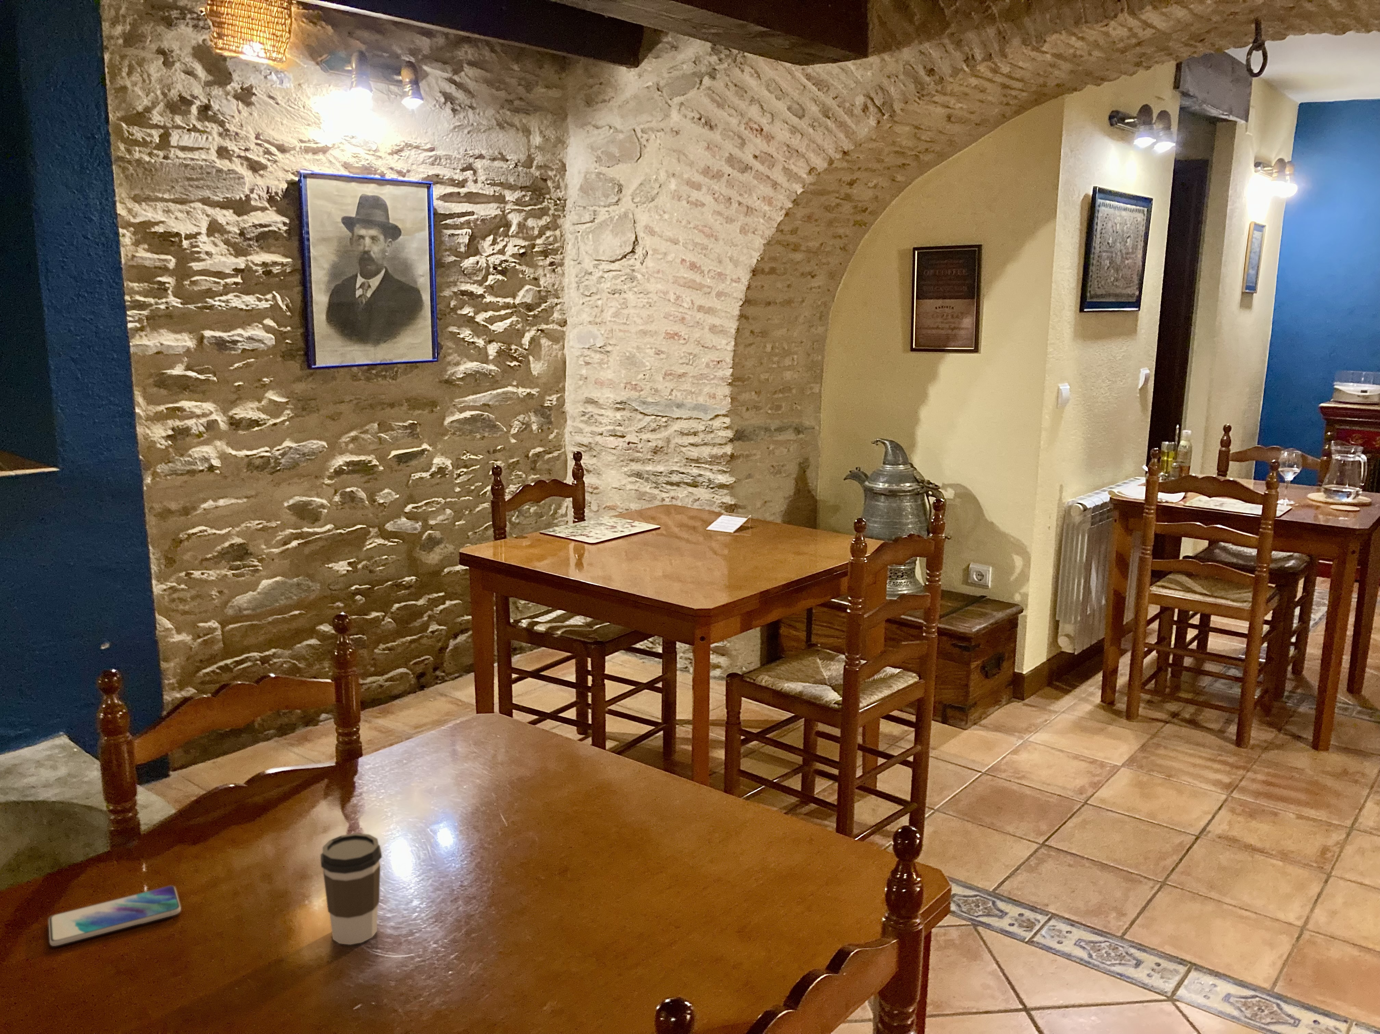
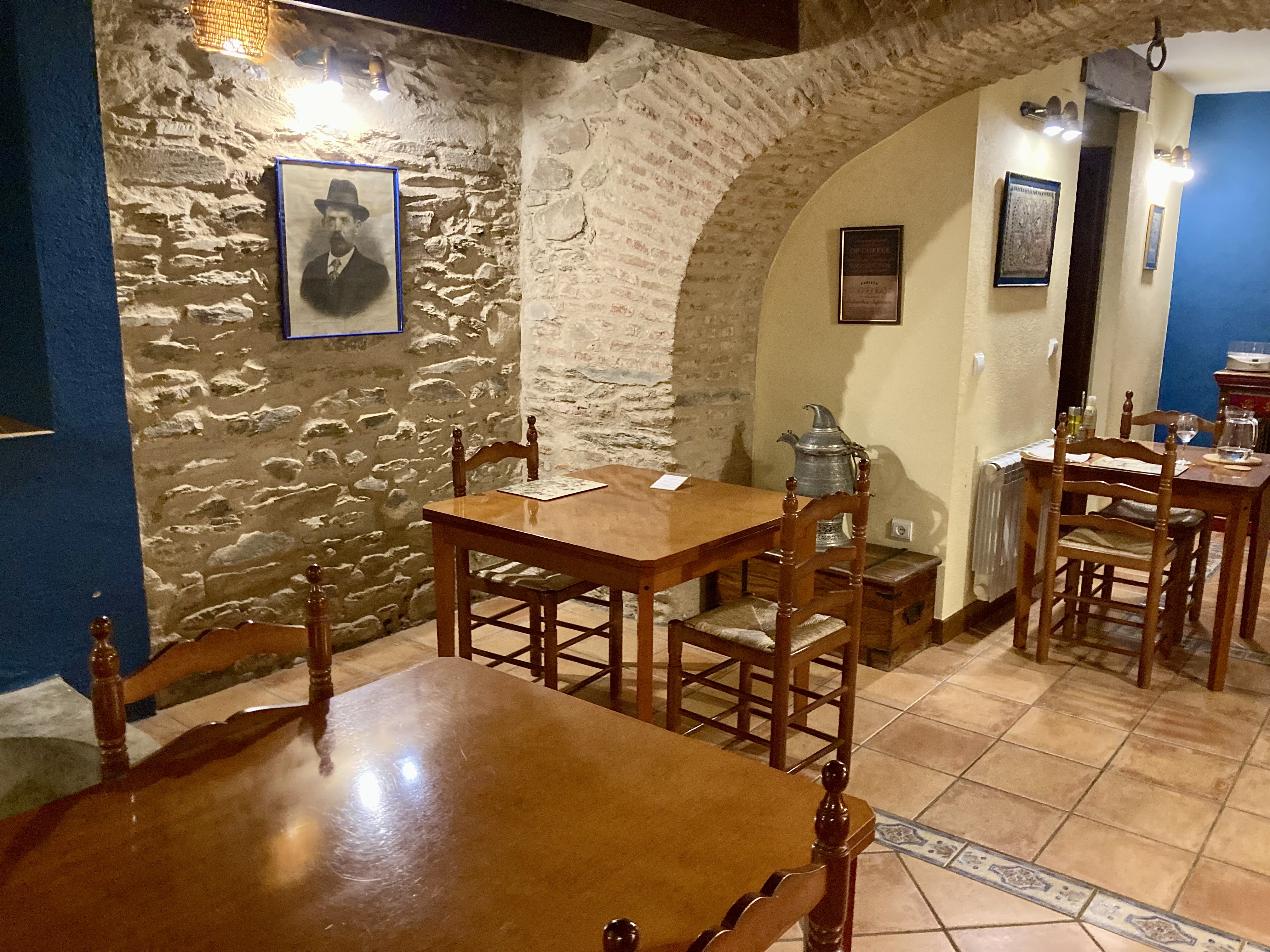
- smartphone (115, 915)
- coffee cup (352, 890)
